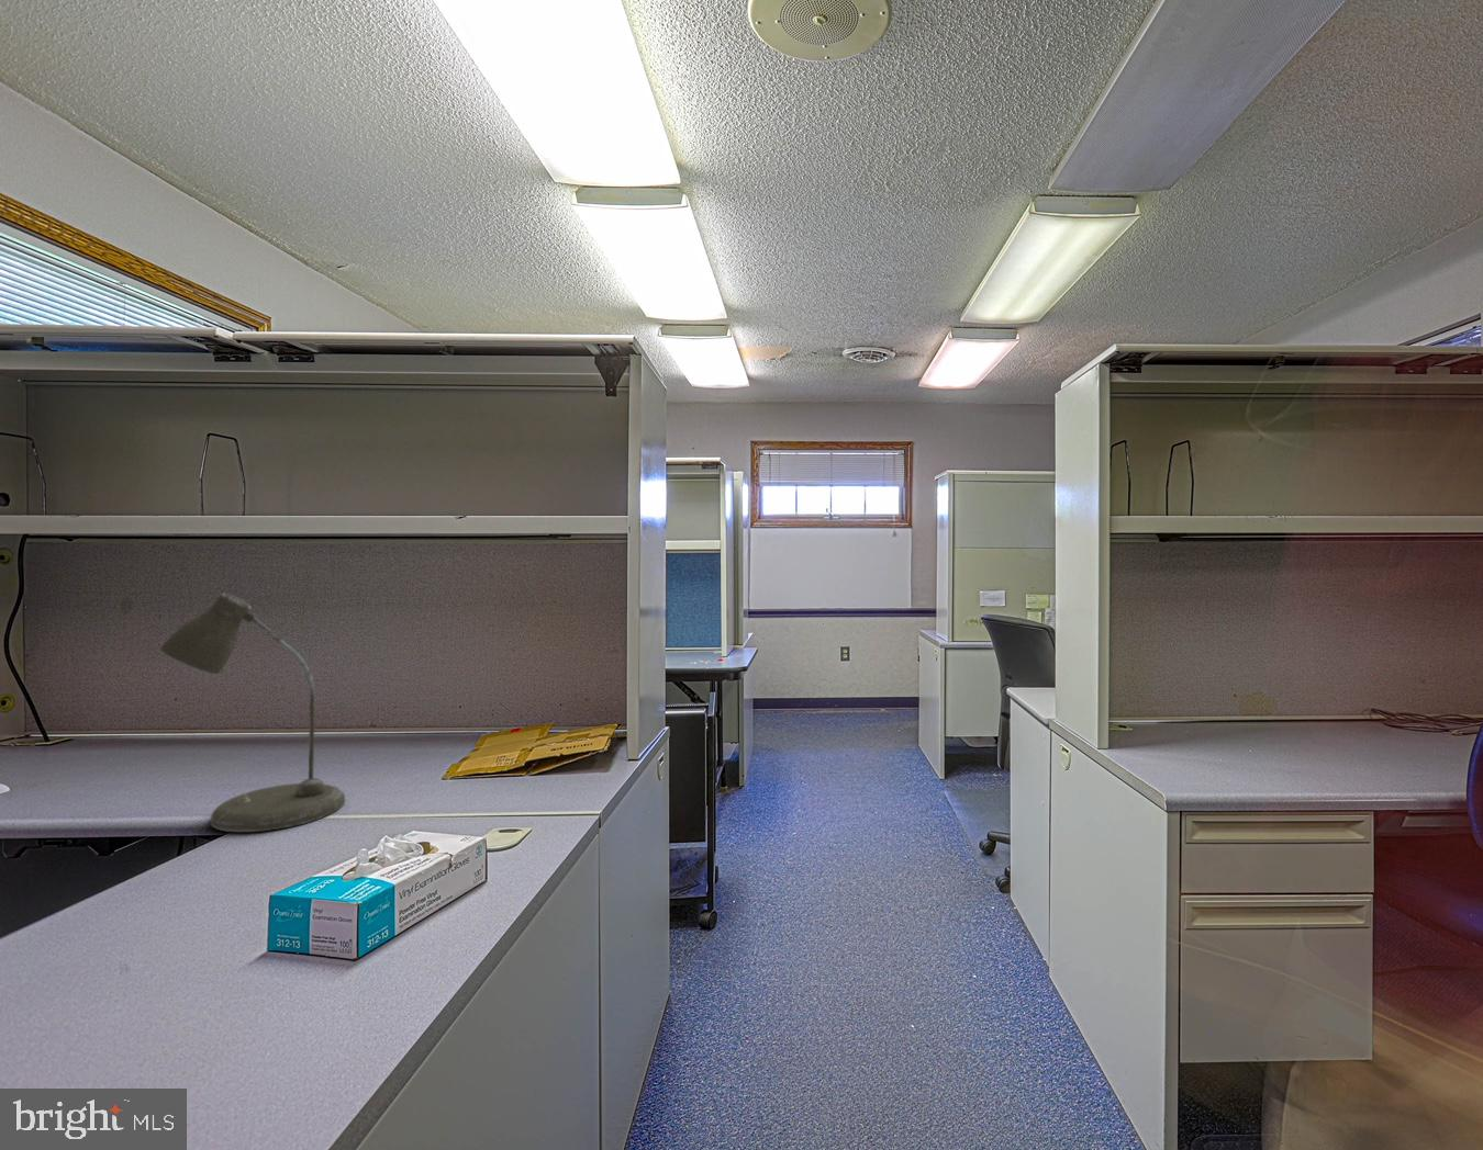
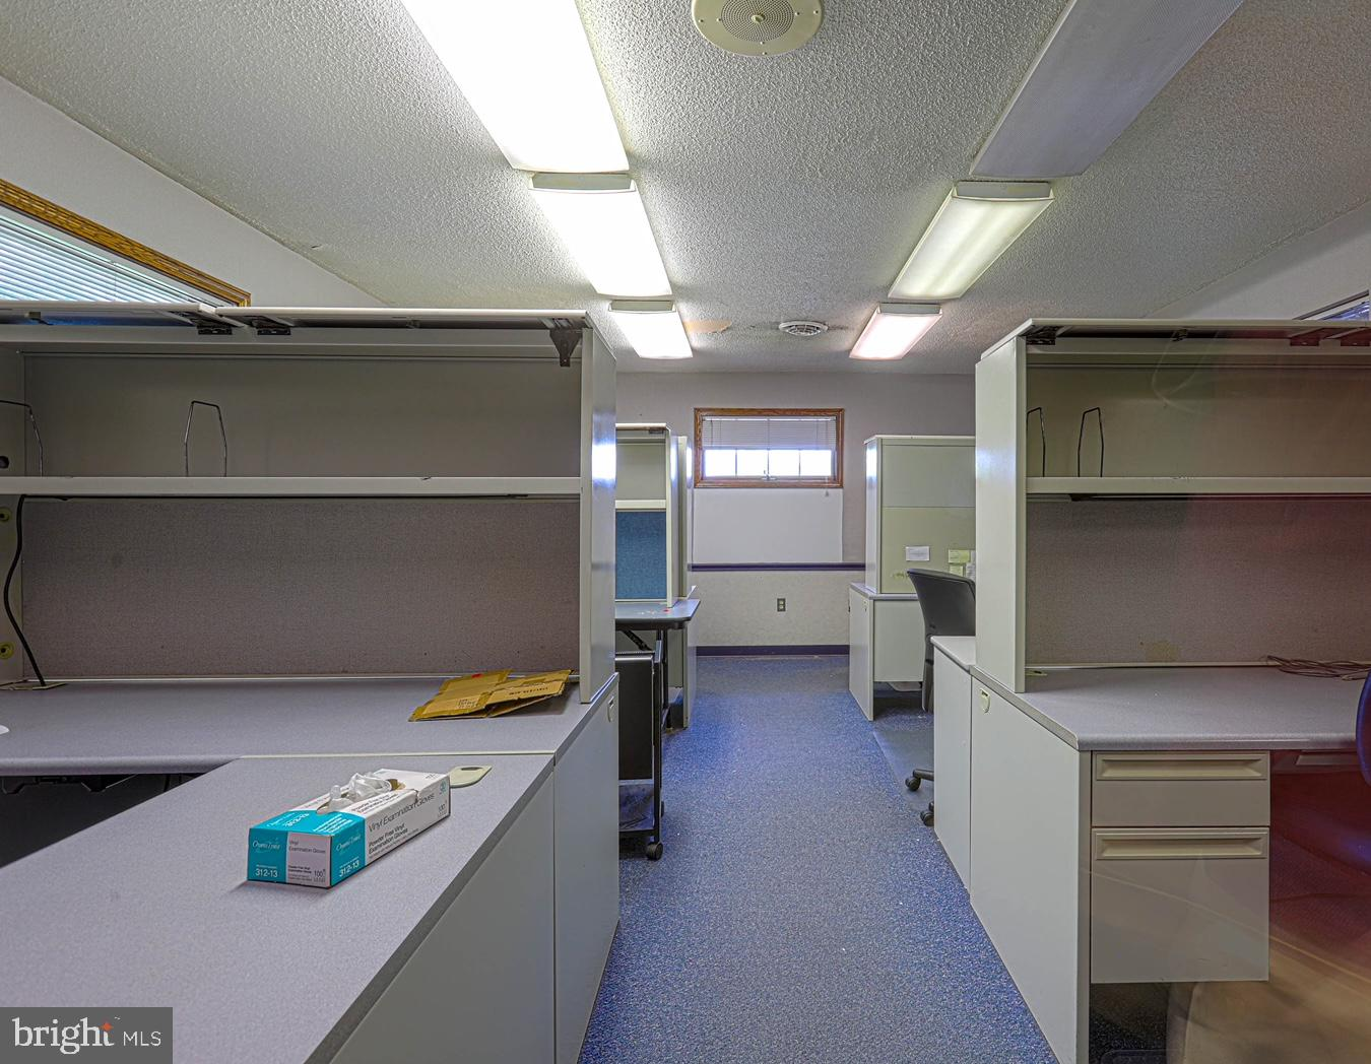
- desk lamp (308, 694)
